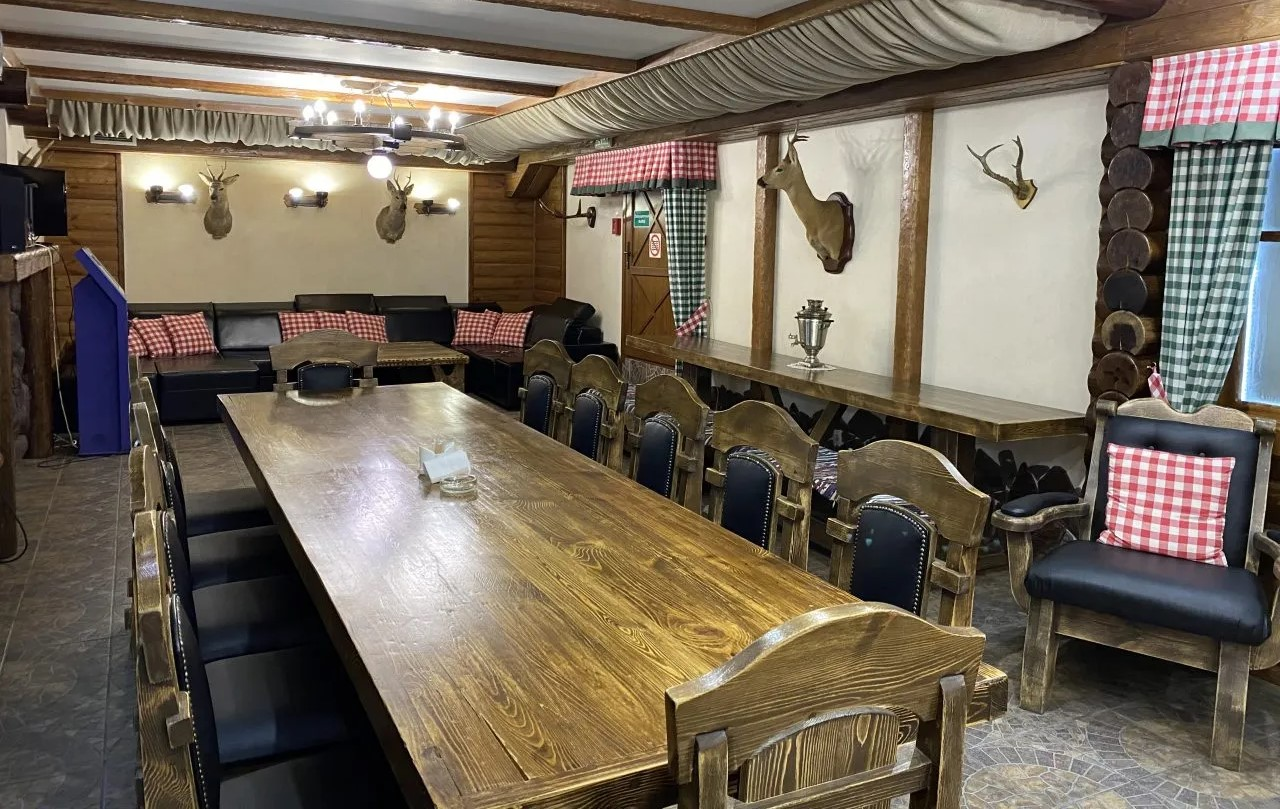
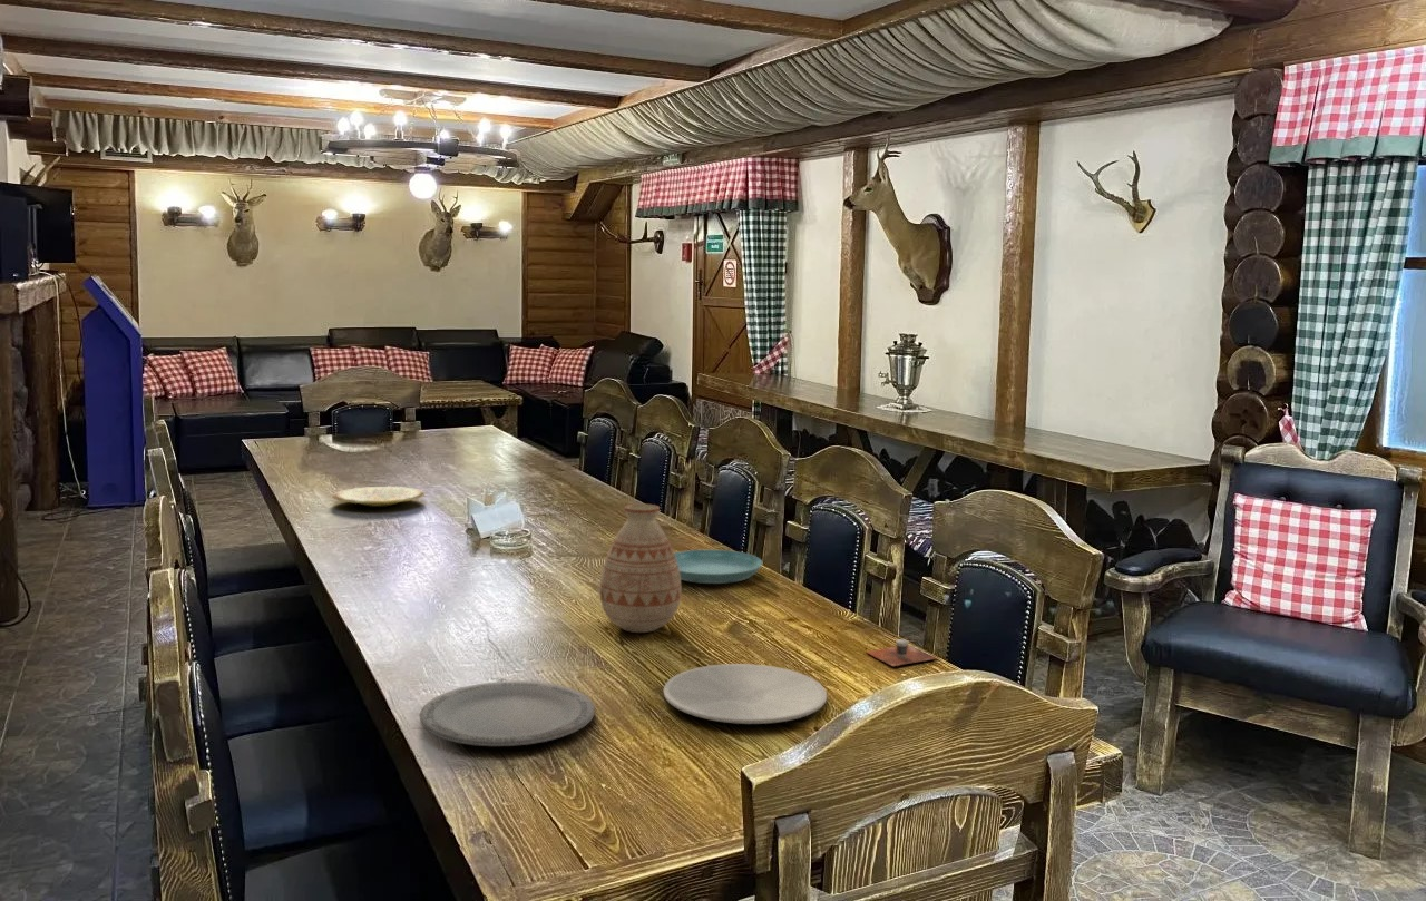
+ cup (901, 647)
+ plate (508, 714)
+ vase (641, 567)
+ plate (744, 694)
+ saucer (711, 567)
+ plate (379, 498)
